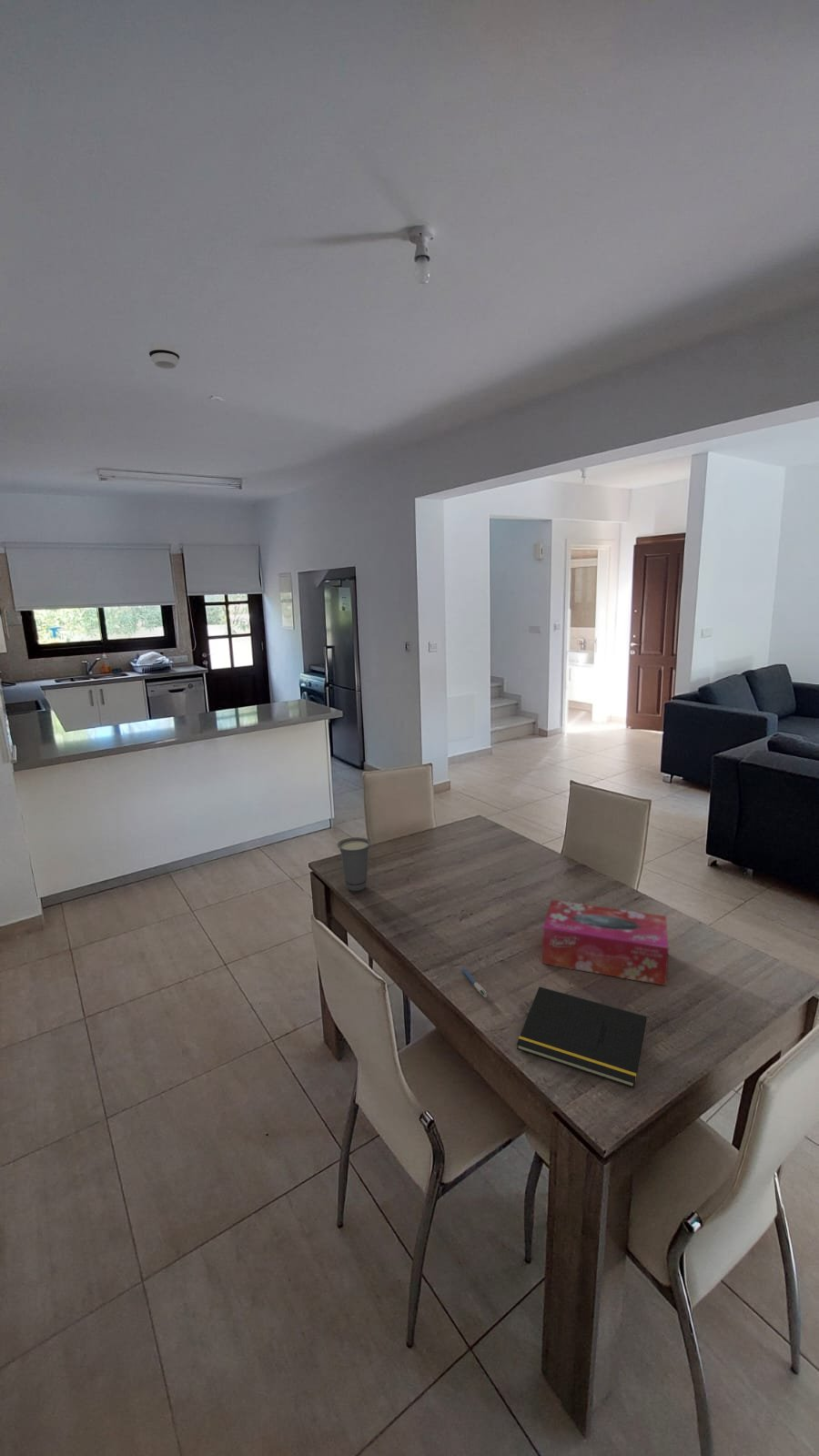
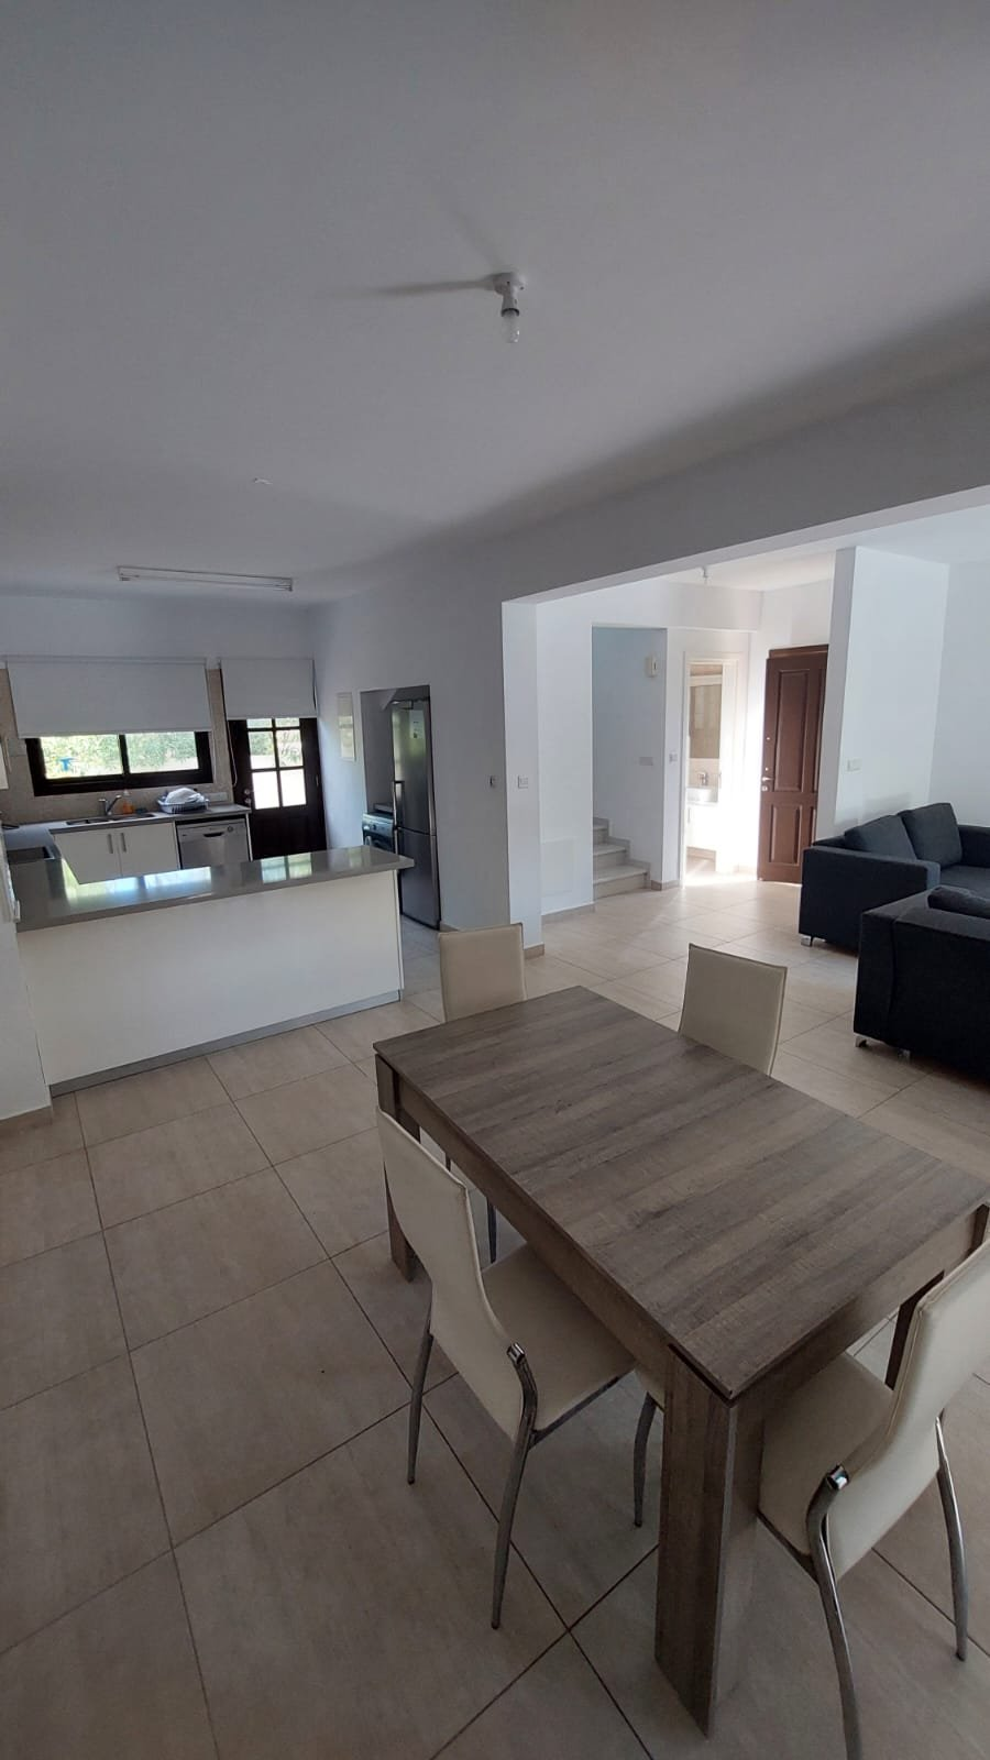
- smoke detector (164, 355)
- notepad (581, 1032)
- pen (474, 981)
- tissue box (604, 939)
- cup (355, 865)
